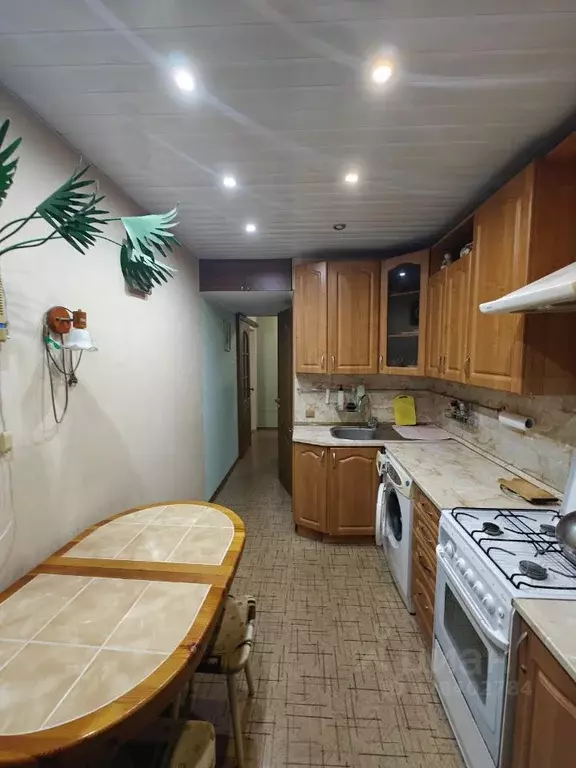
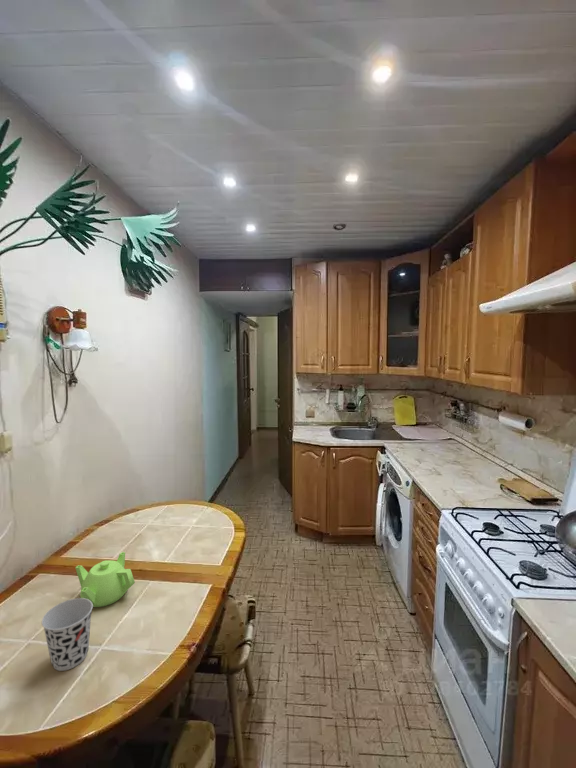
+ teapot (104, 579)
+ cup (69, 635)
